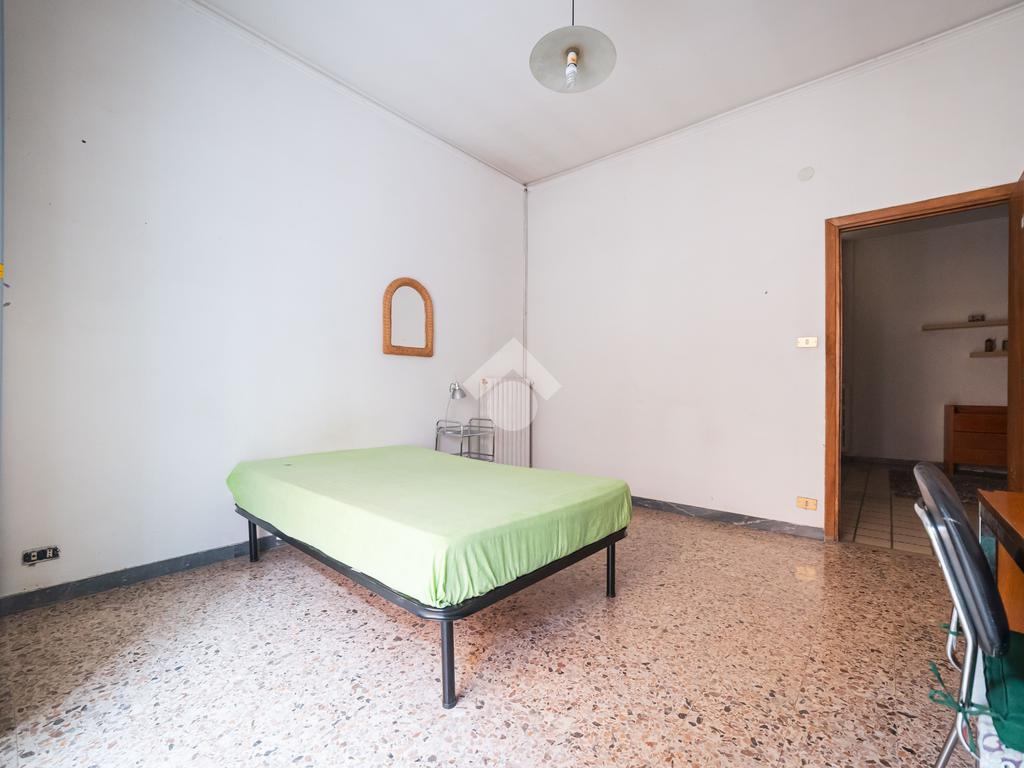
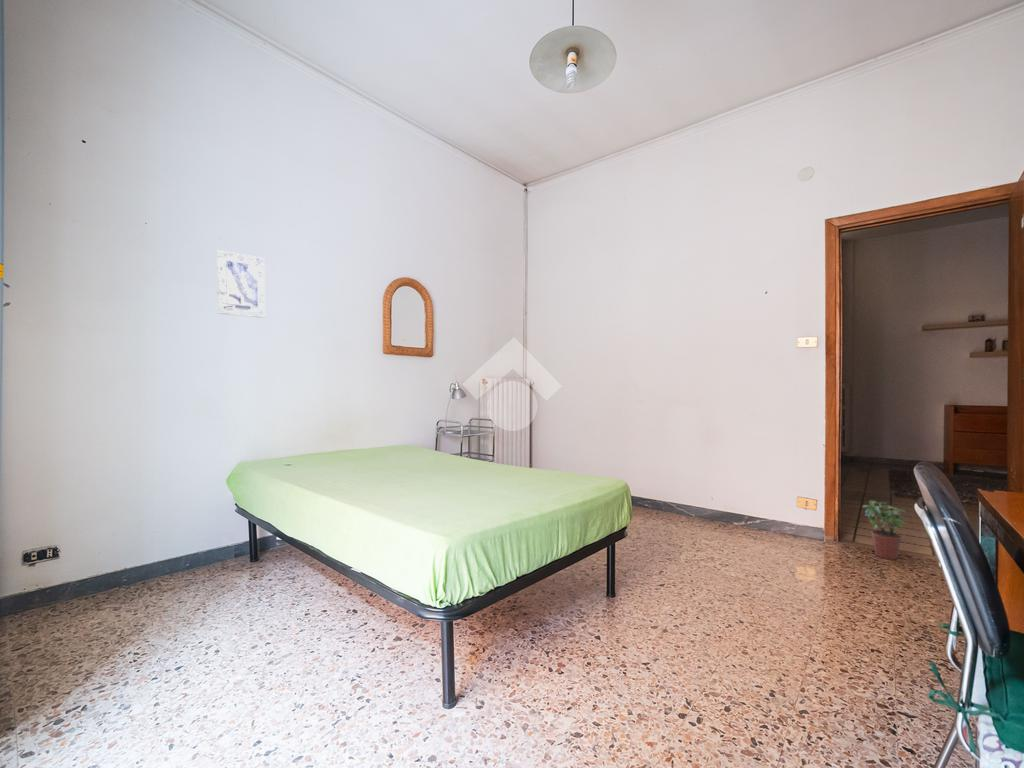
+ wall art (241, 285)
+ potted plant (883, 527)
